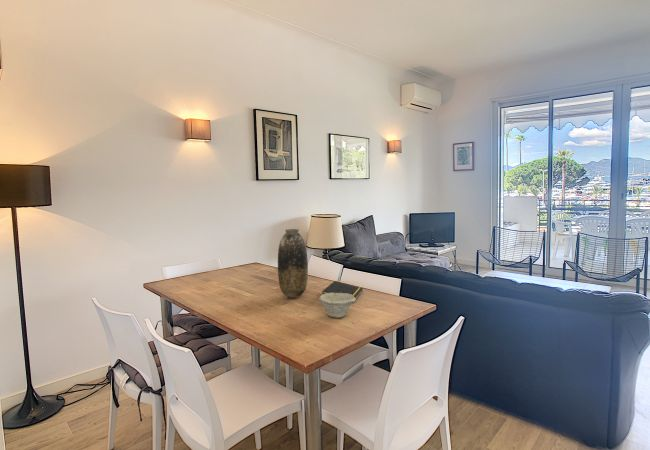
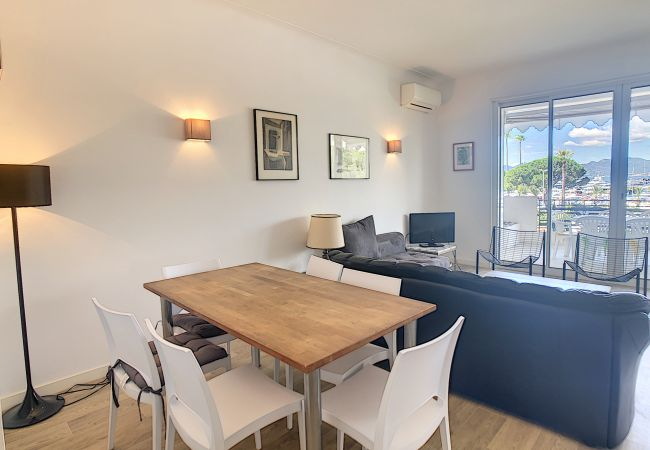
- bowl (337, 305)
- notepad (343, 290)
- vase (292, 263)
